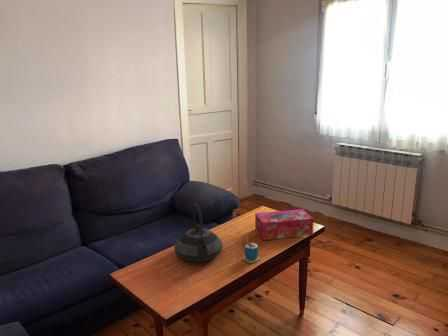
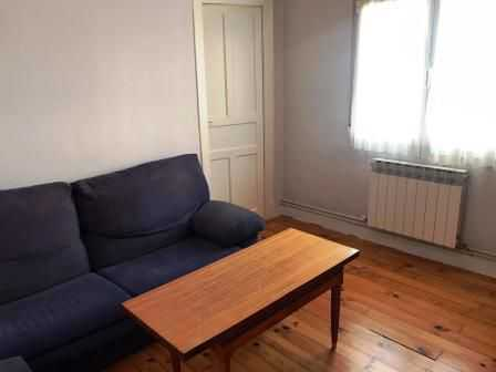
- tissue box (283, 223)
- teapot (198, 231)
- cup (251, 247)
